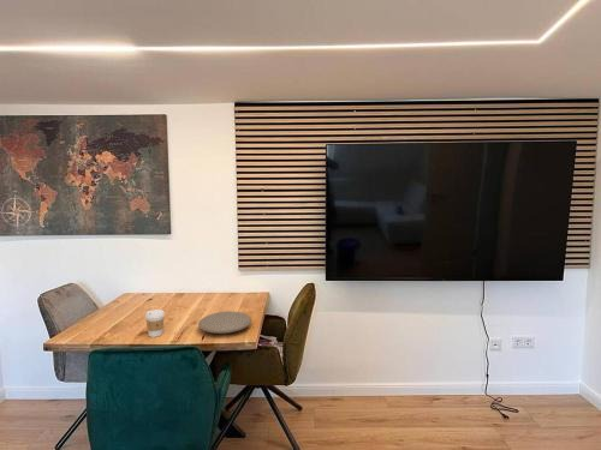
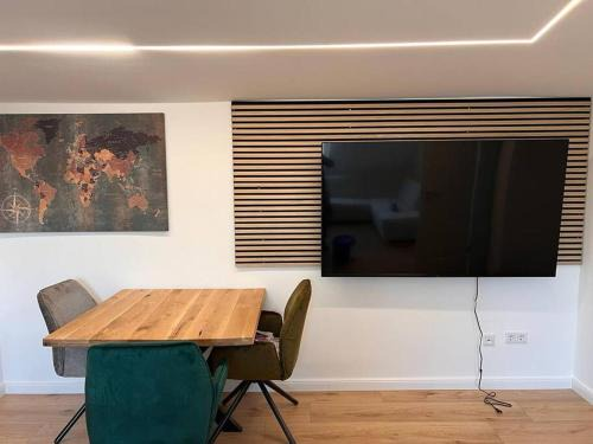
- plate (225, 319)
- coffee cup (155, 323)
